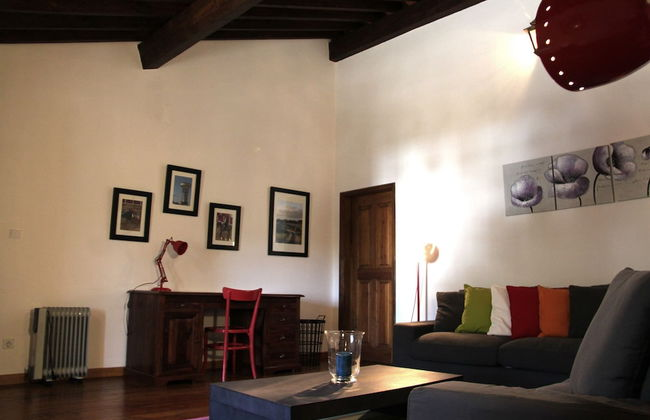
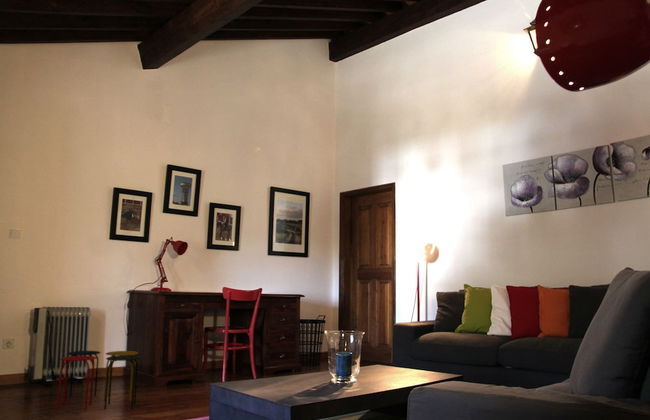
+ stool (96, 378)
